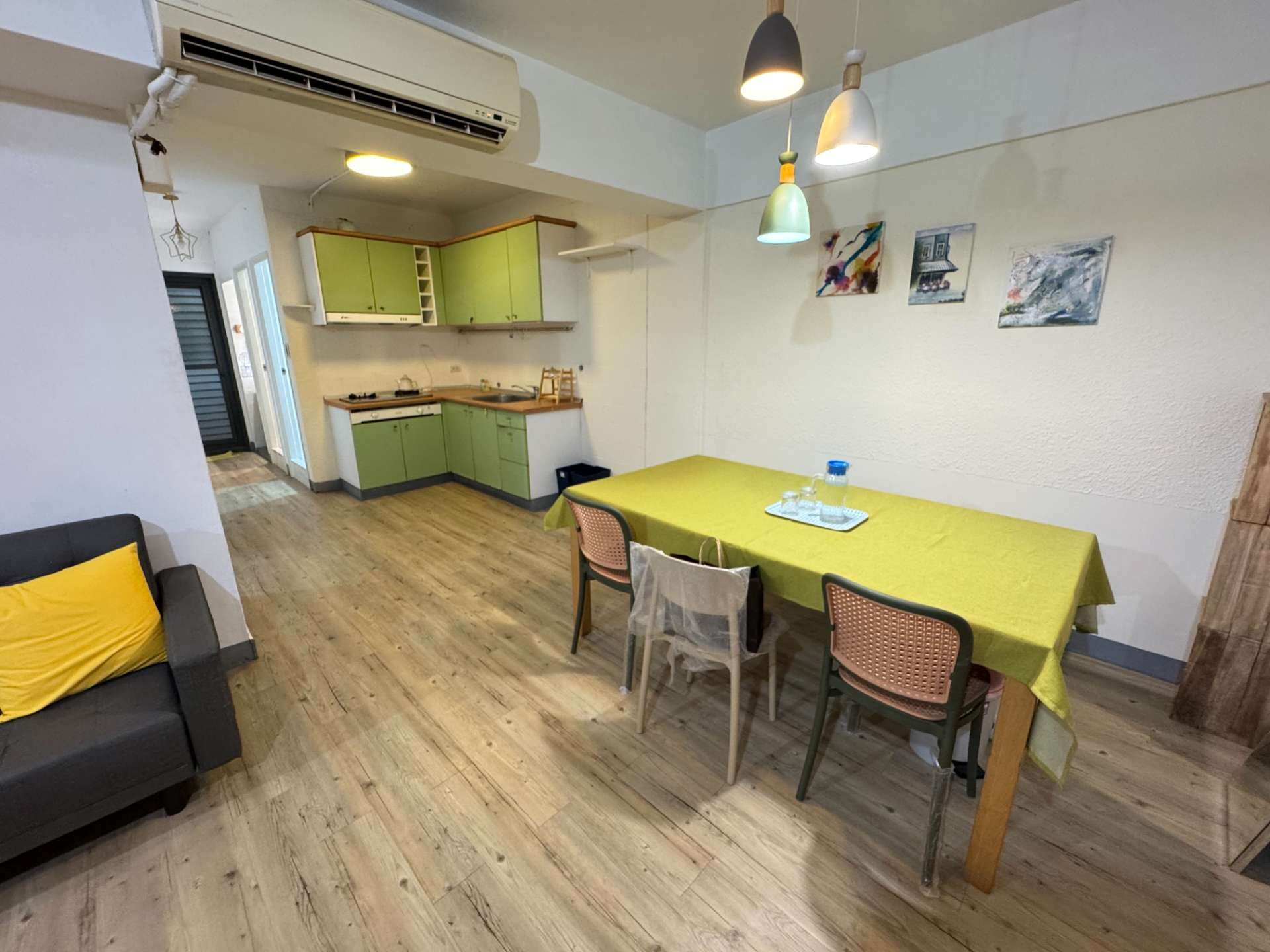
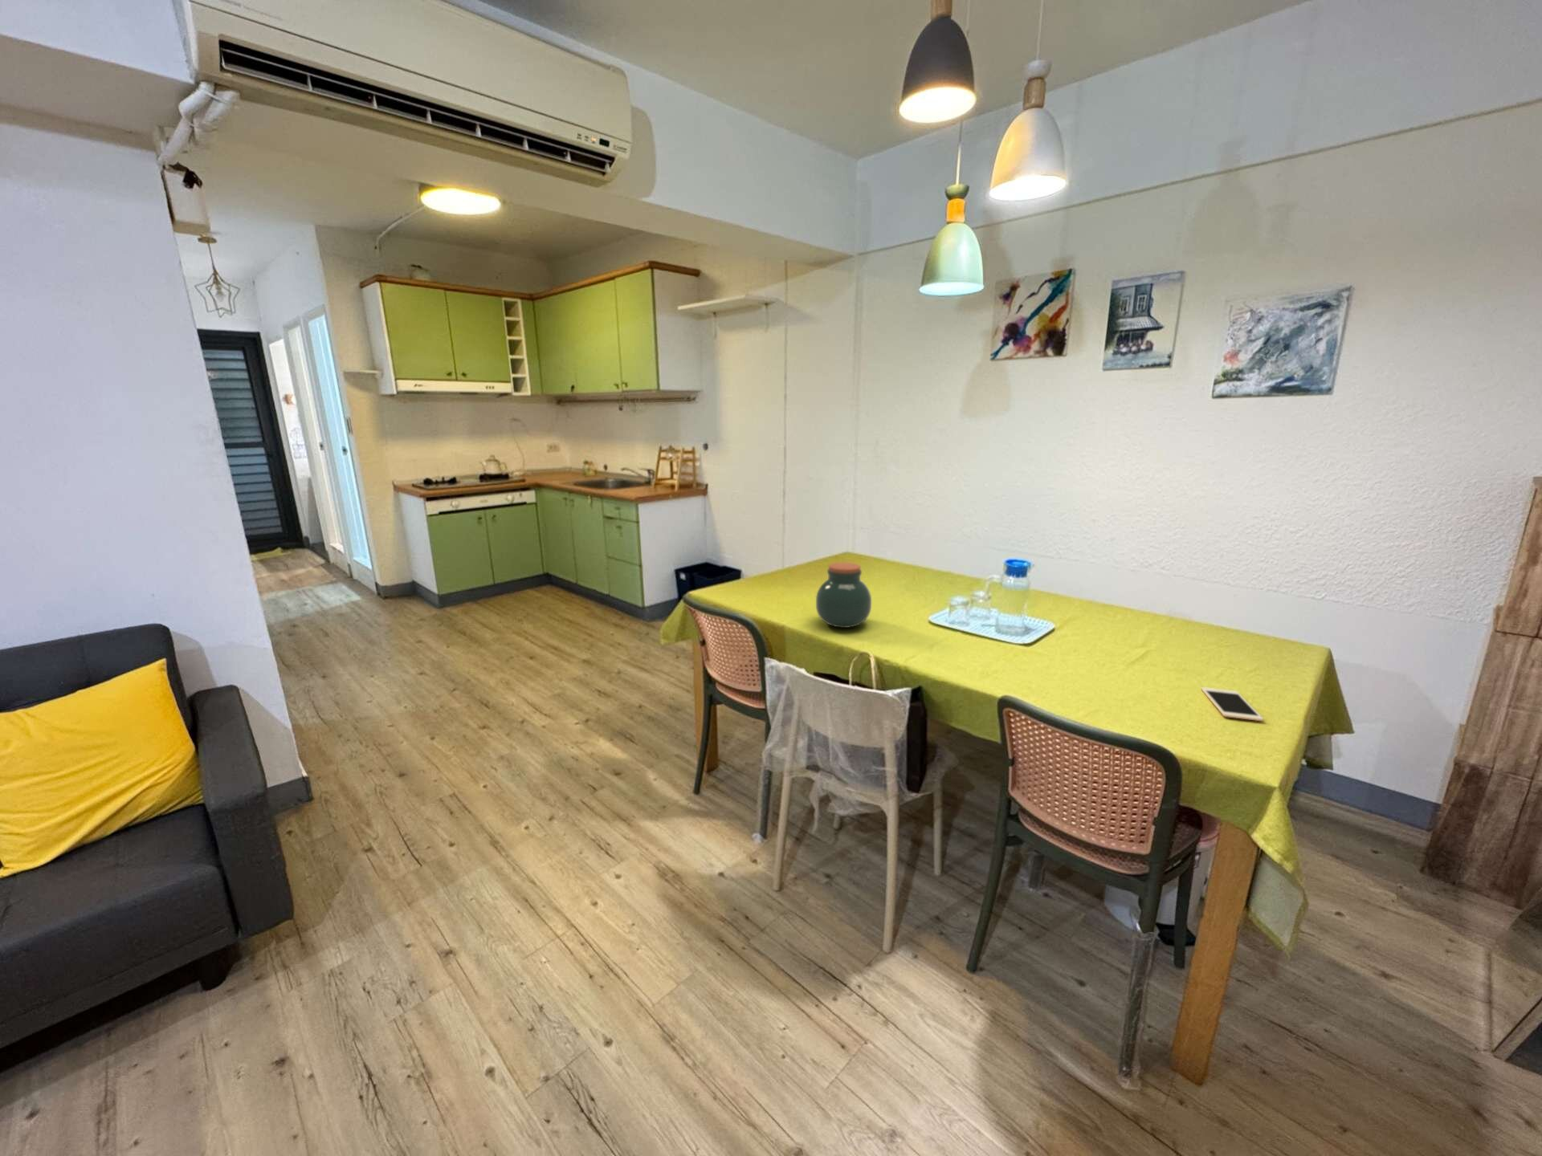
+ jar (844, 595)
+ cell phone (1230, 703)
